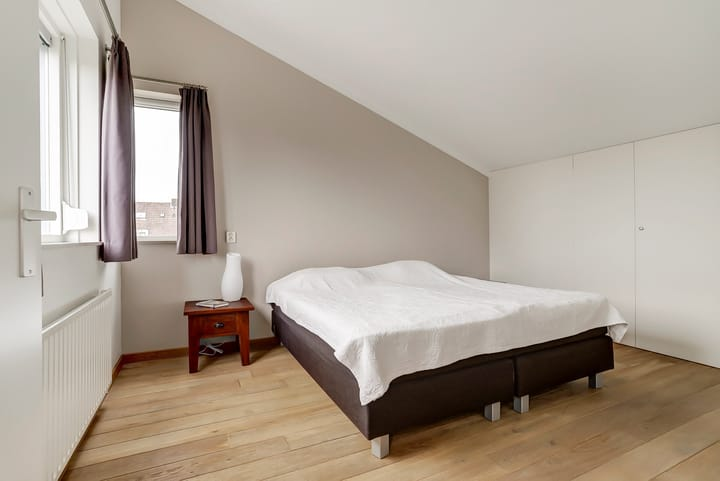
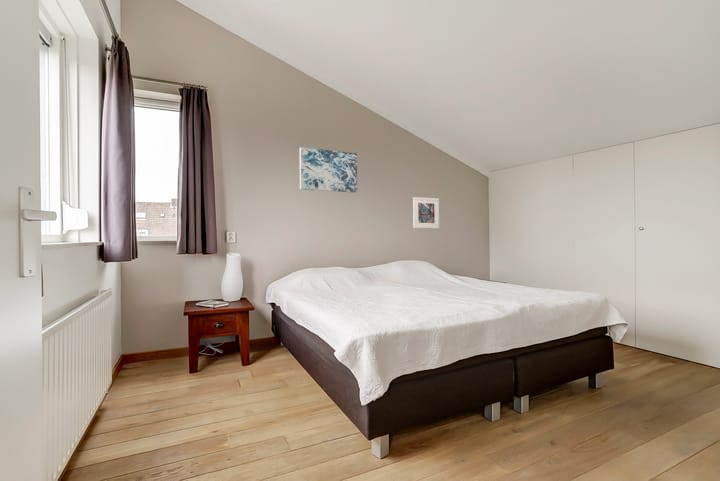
+ wall art (329, 170)
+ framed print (426, 213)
